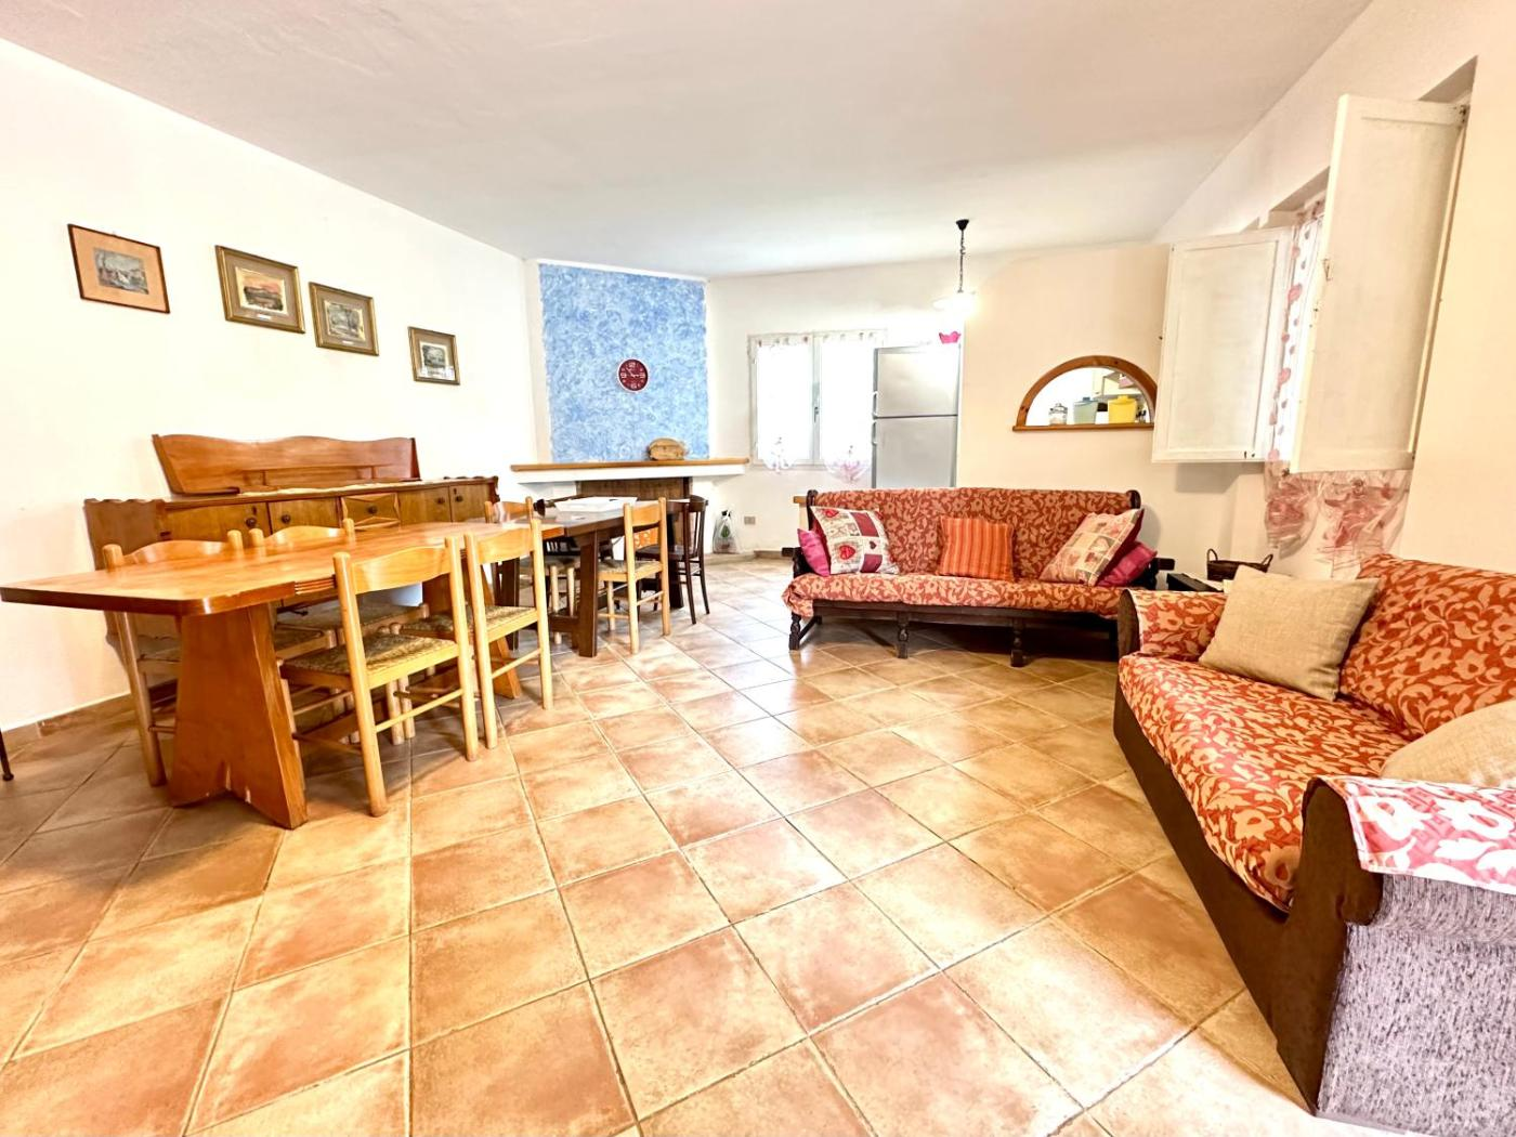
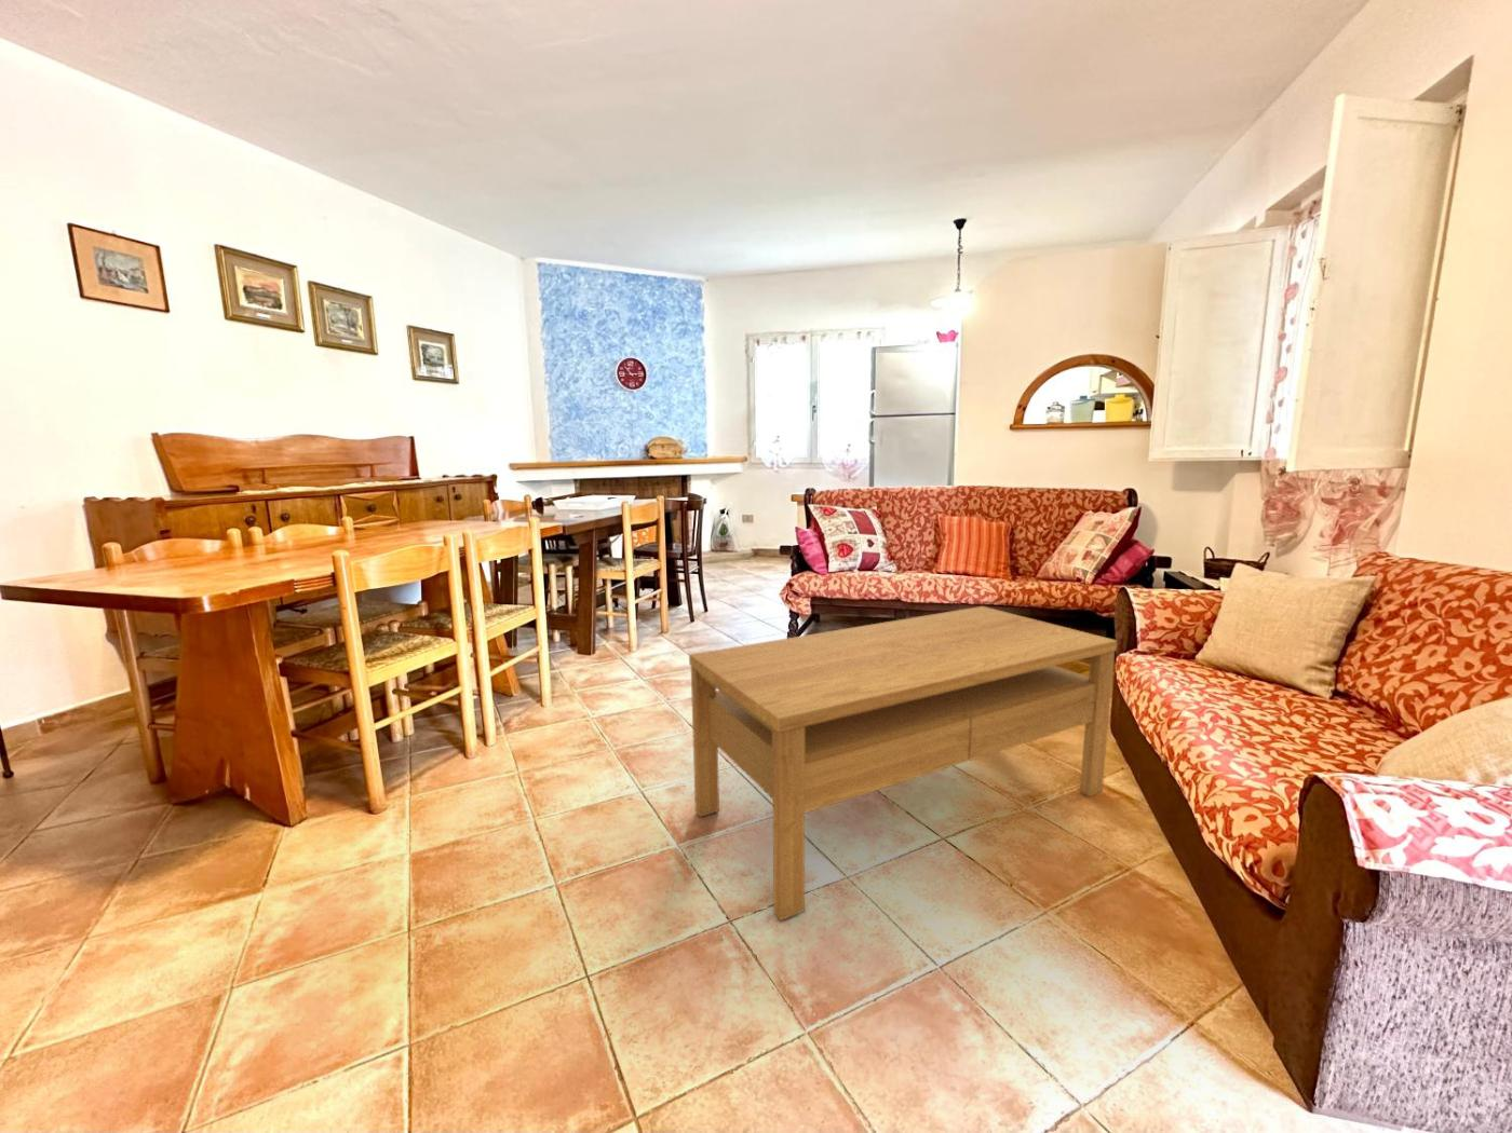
+ coffee table (905, 725)
